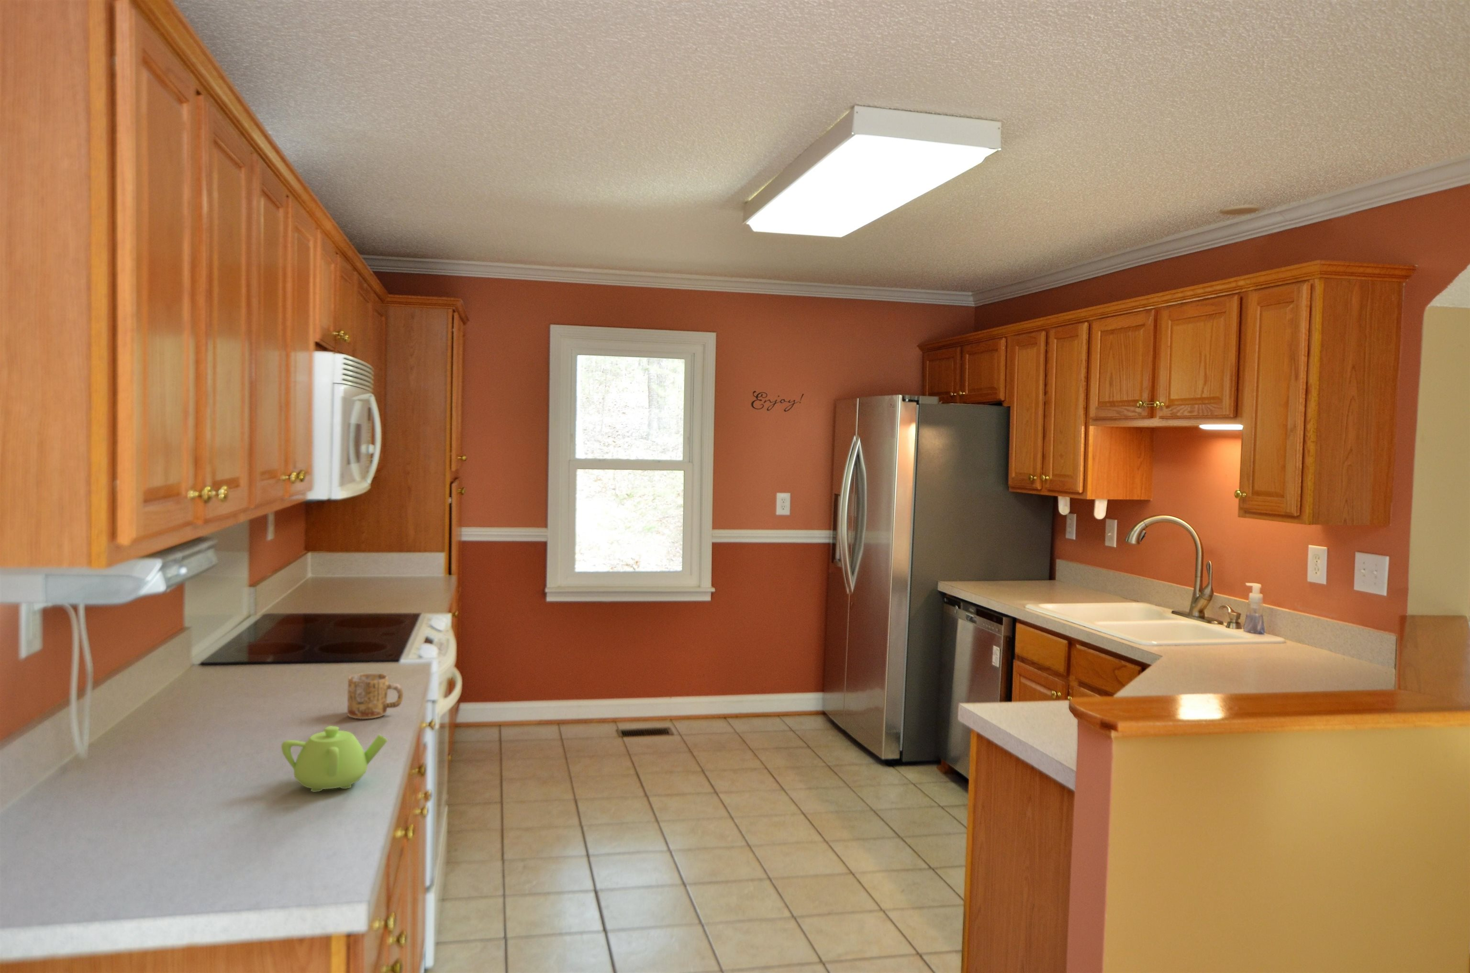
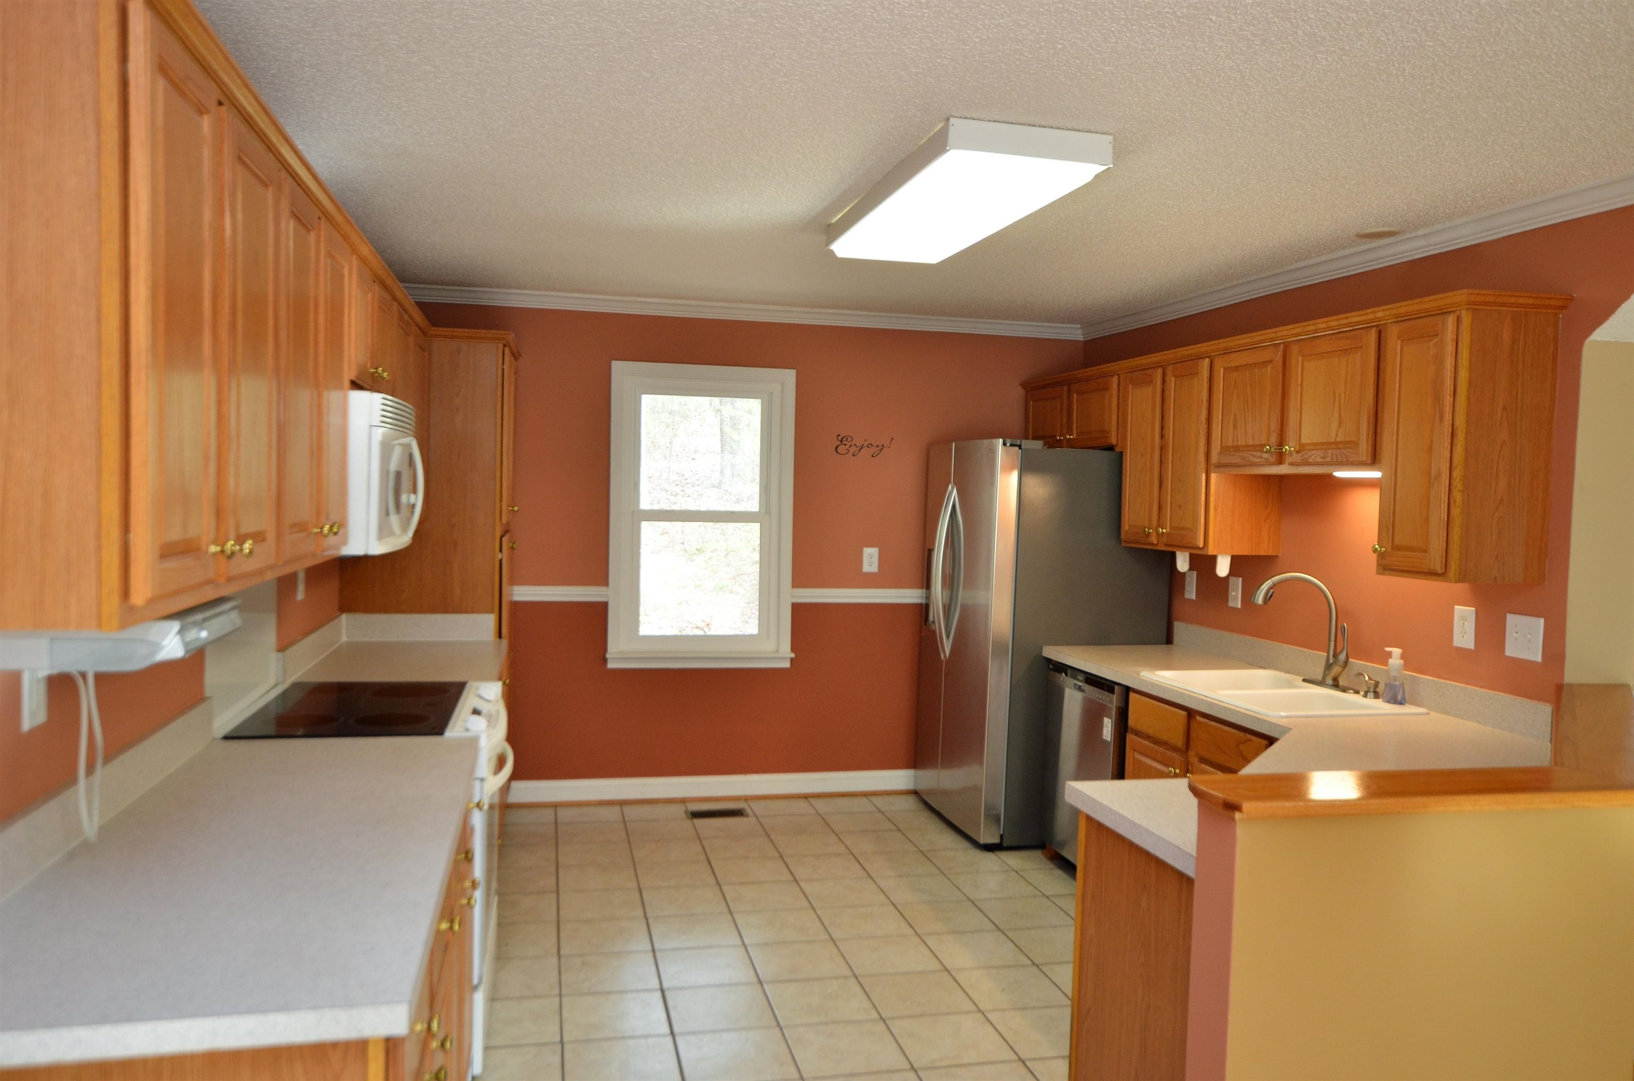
- mug (376, 695)
- teapot (335, 756)
